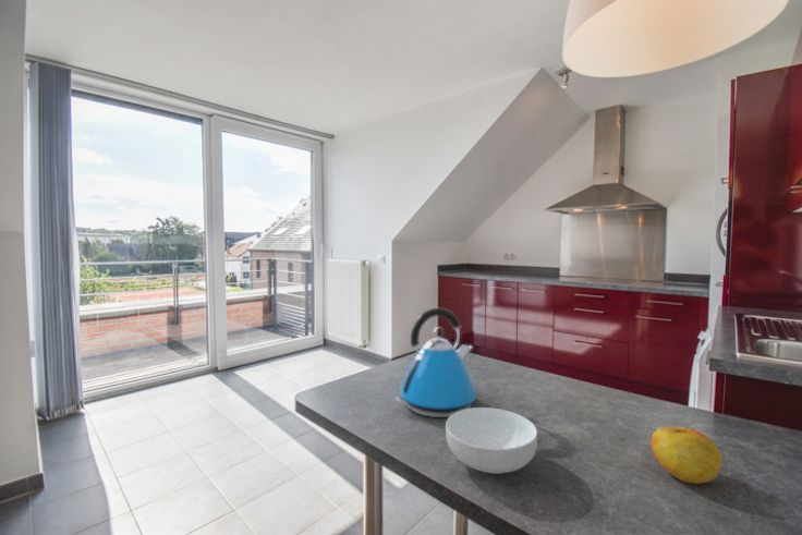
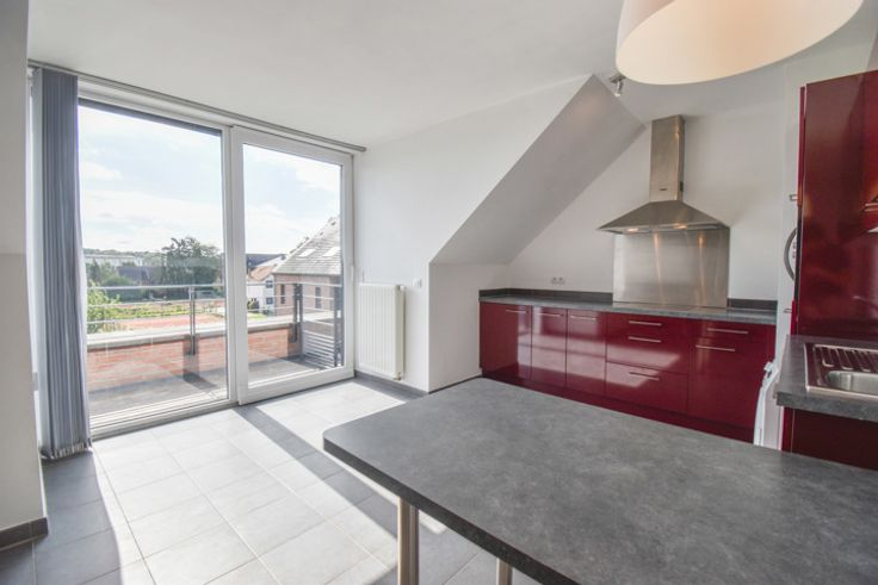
- apple (684, 451)
- kettle (435, 355)
- cereal bowl (489, 442)
